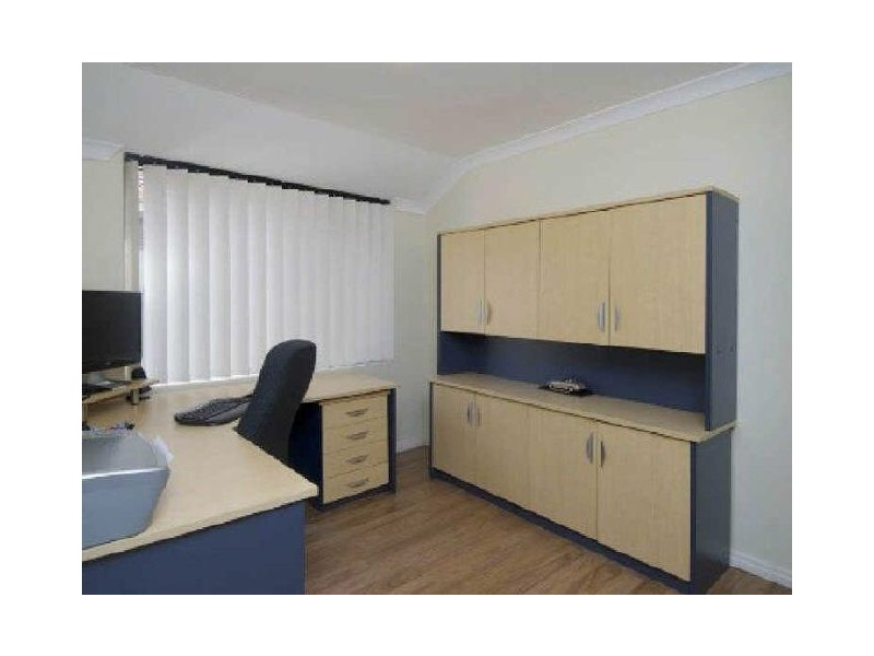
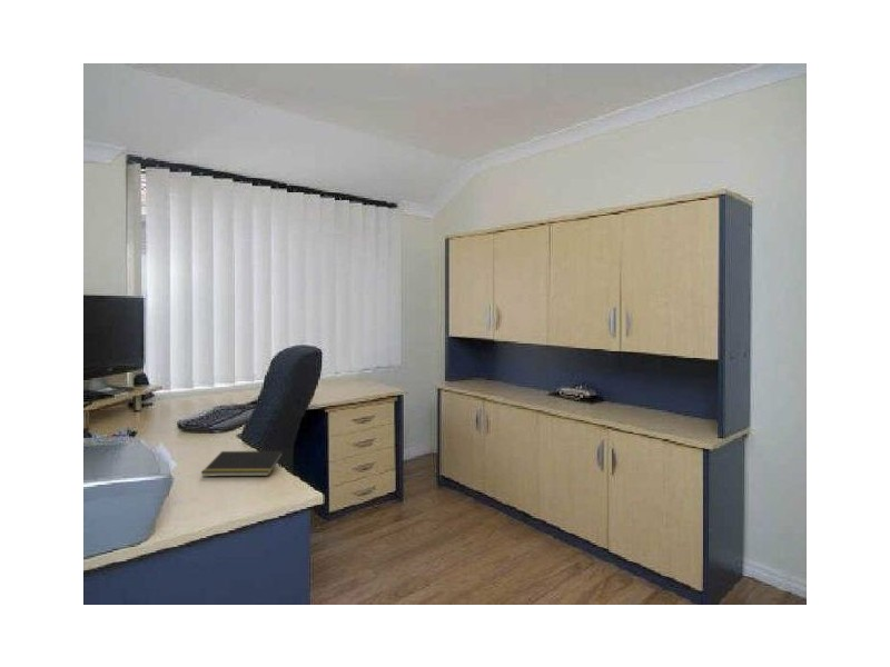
+ notepad (244, 462)
